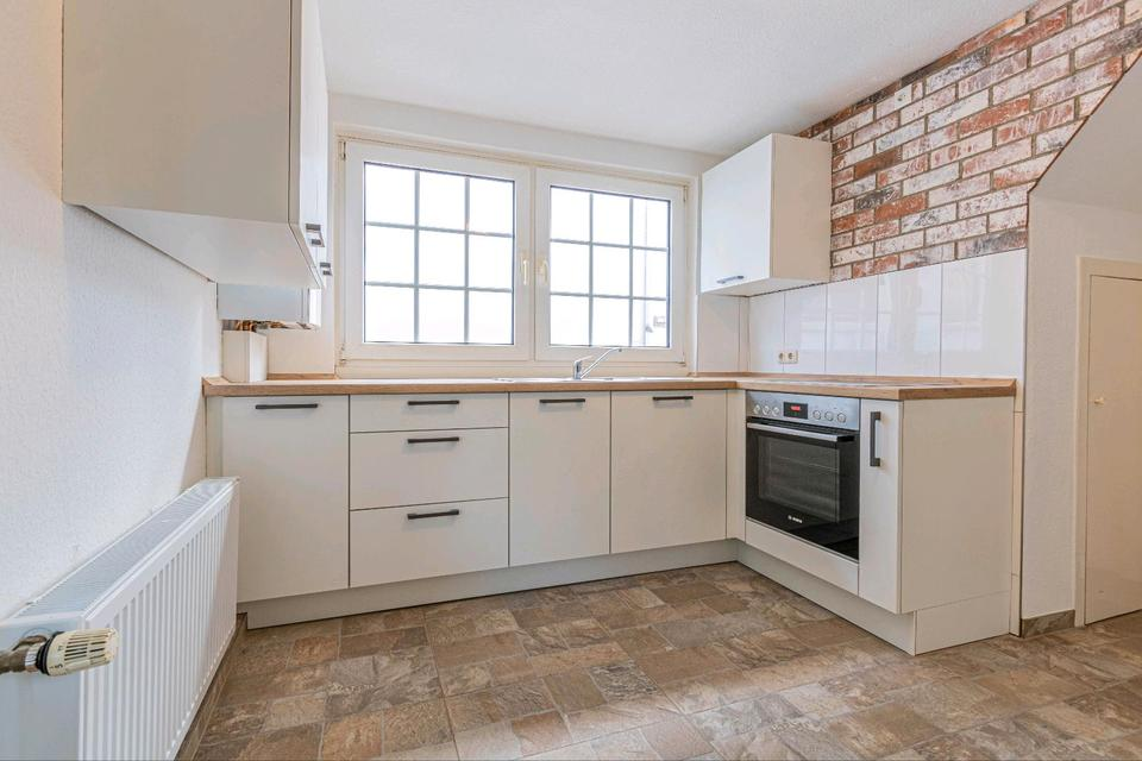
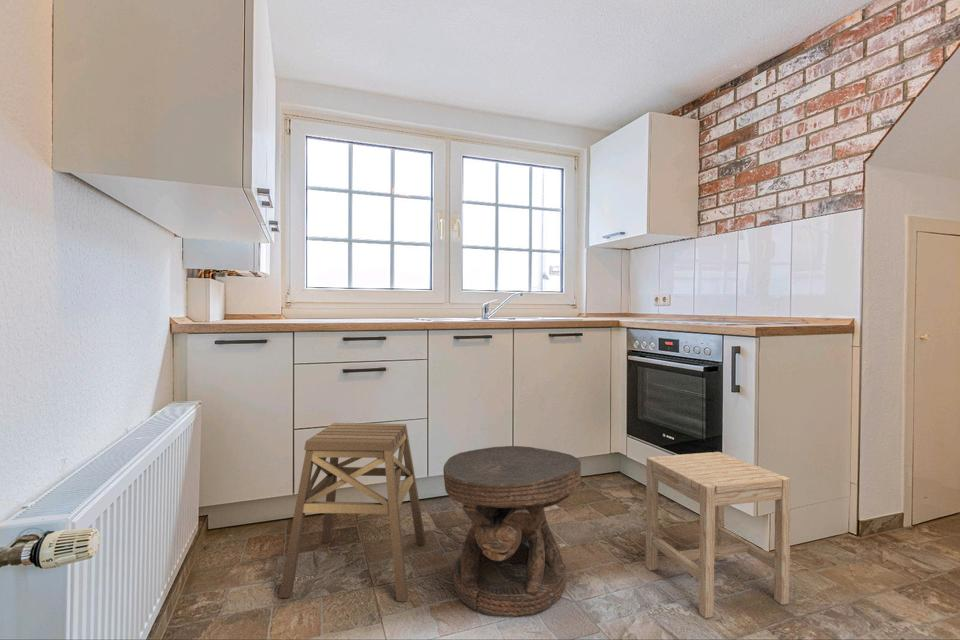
+ side table (509, 520)
+ stool (360, 502)
+ stool (713, 525)
